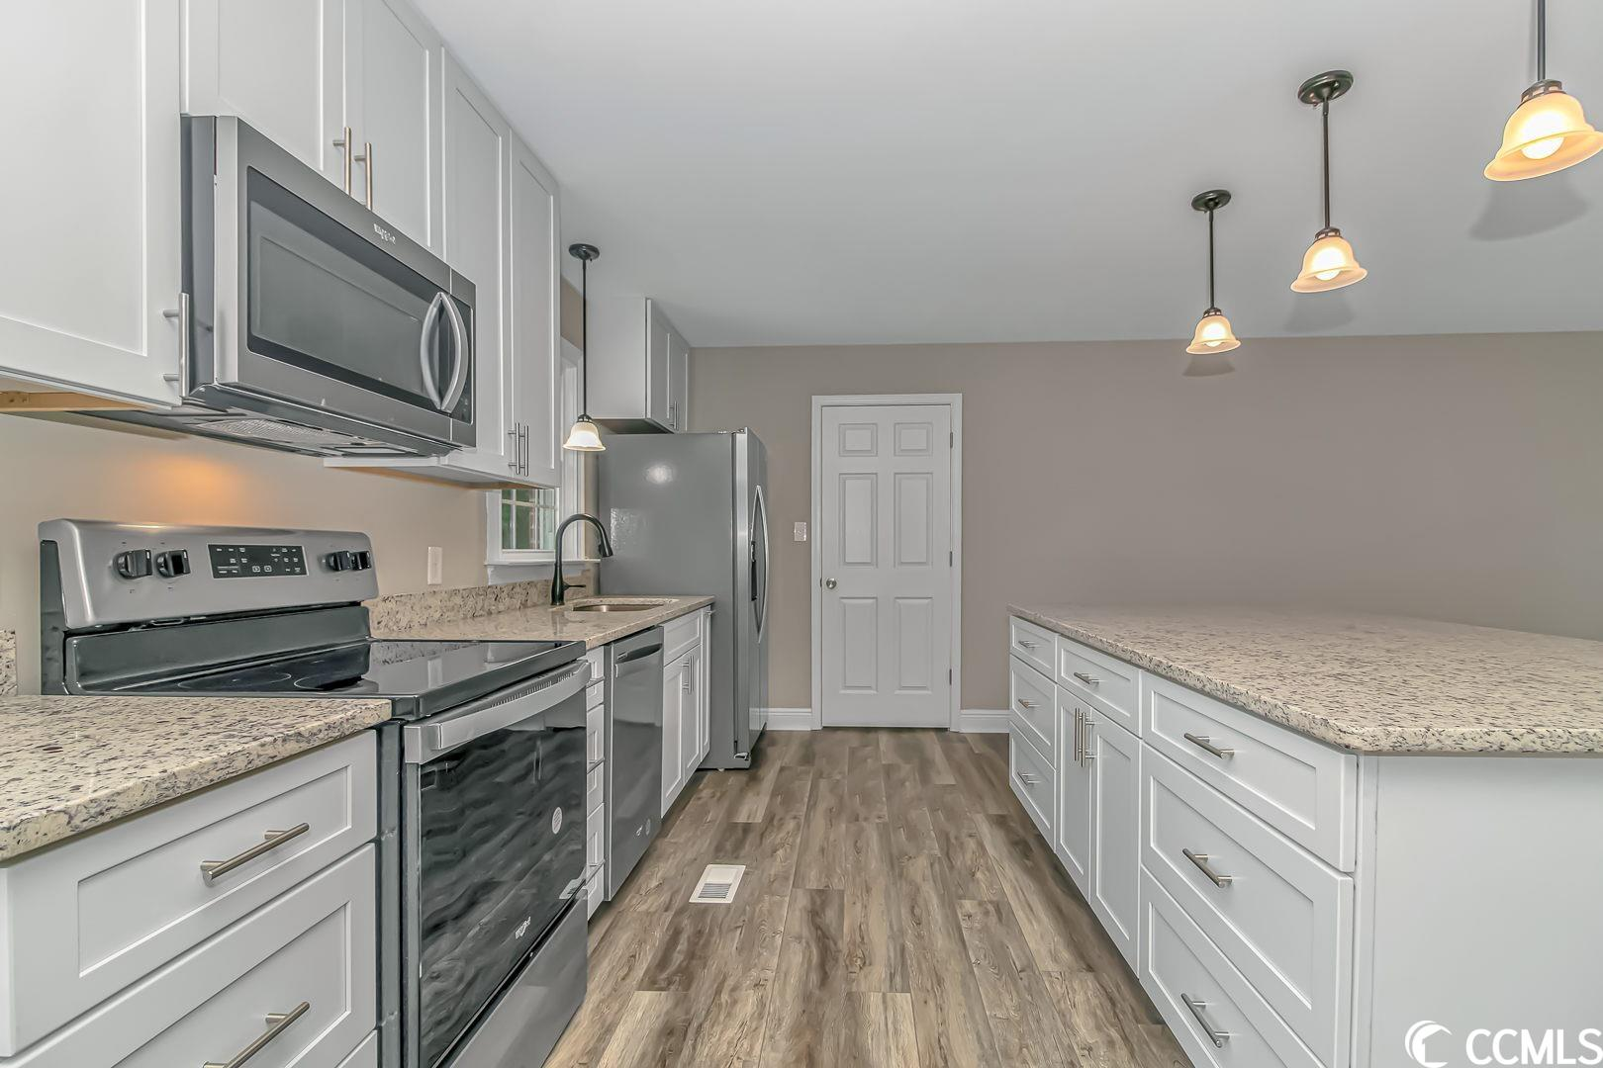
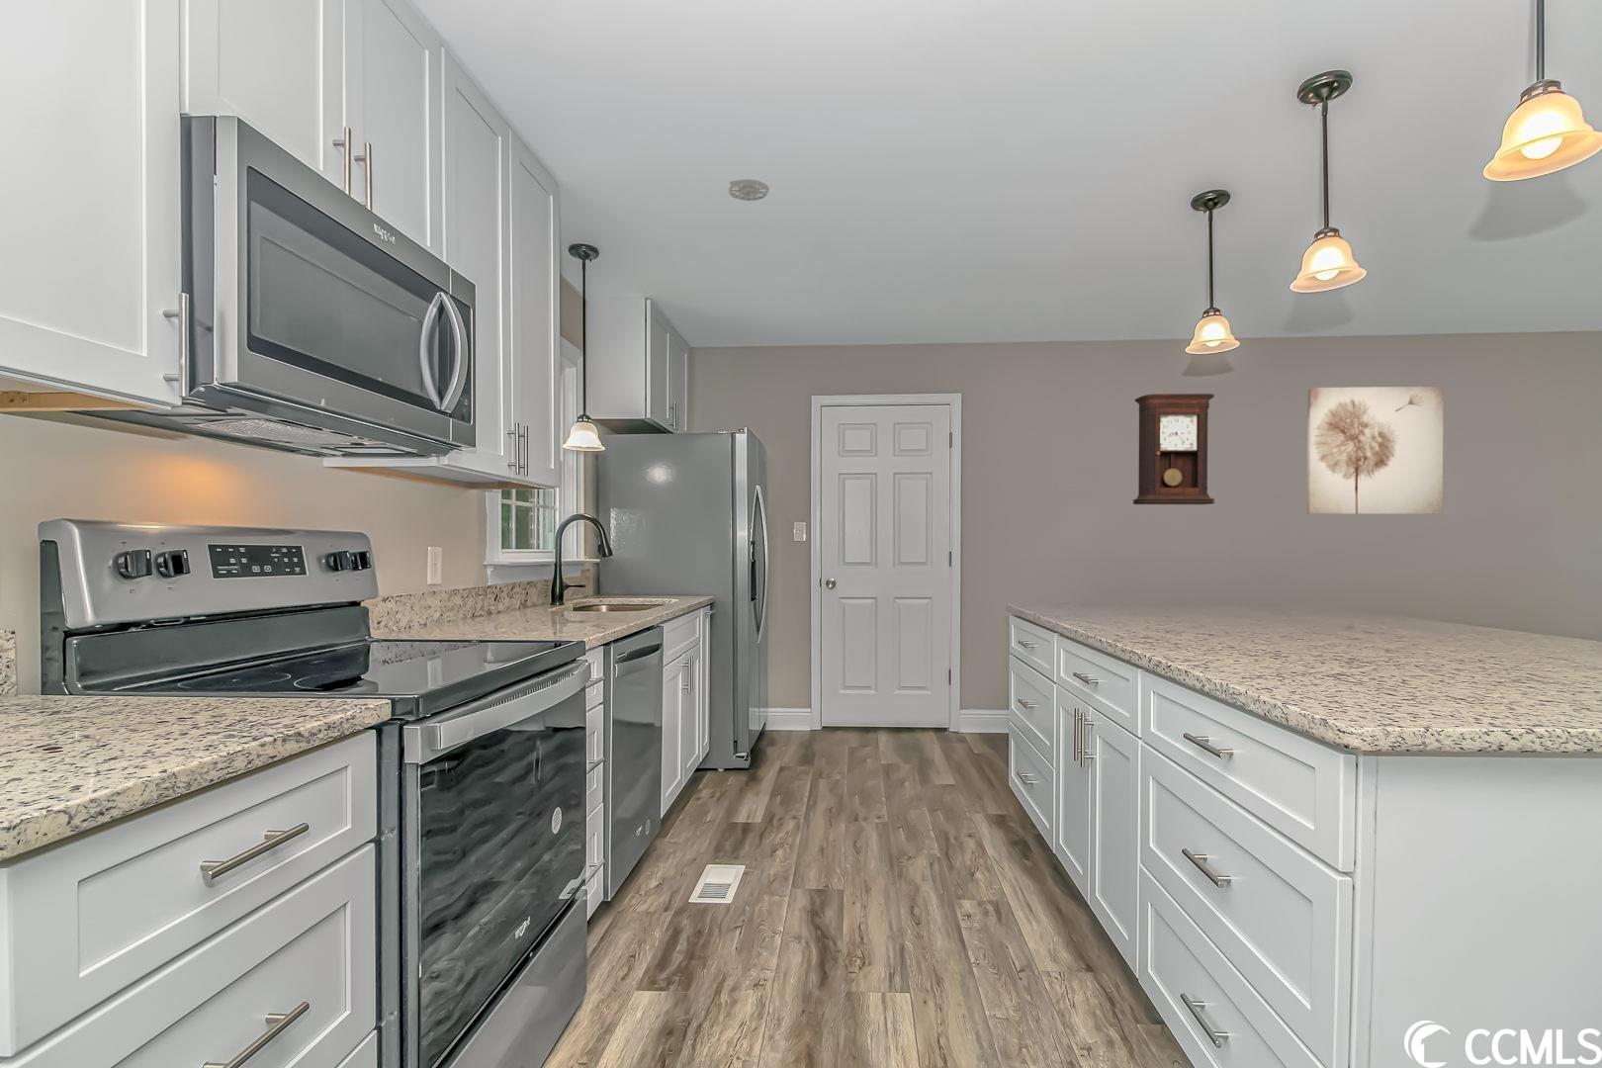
+ wall art (1374, 449)
+ pendulum clock (1175, 449)
+ smoke detector (749, 192)
